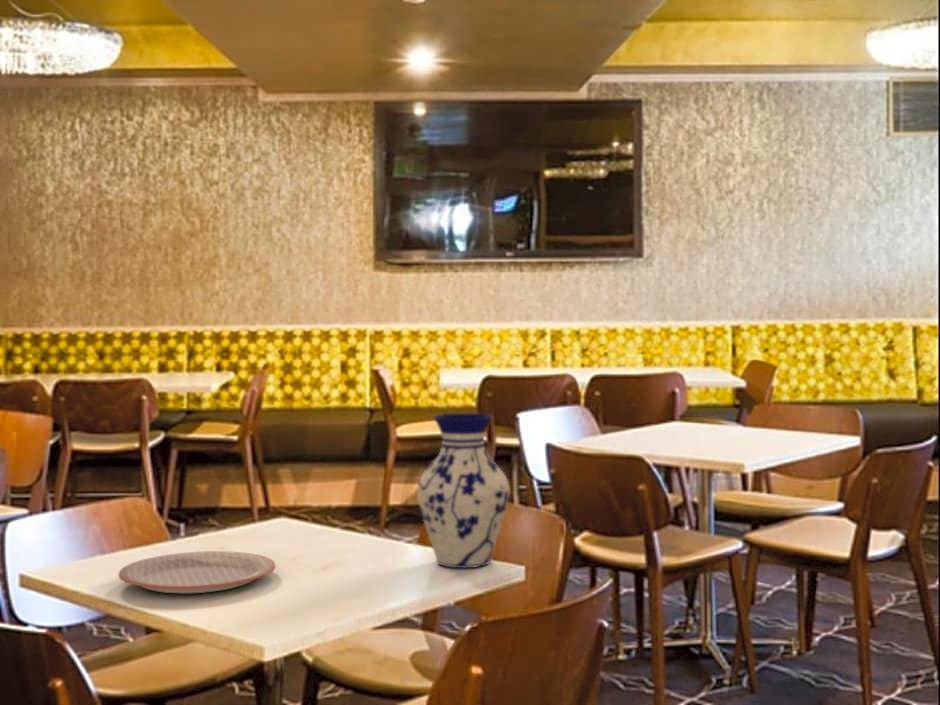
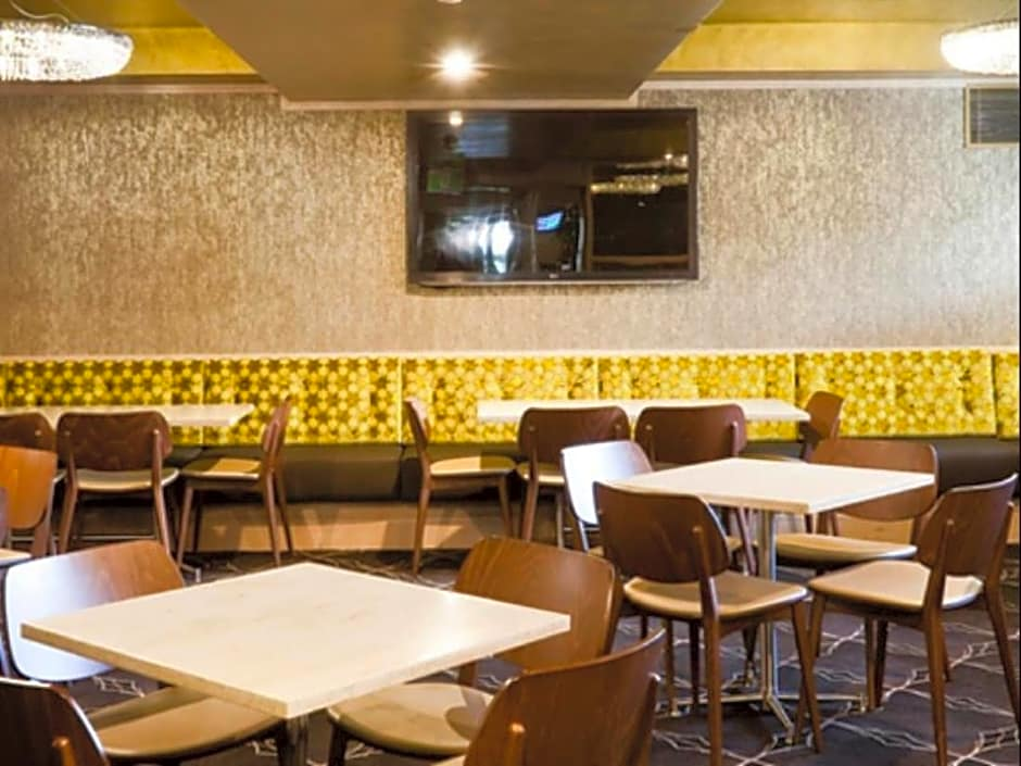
- vase (463, 489)
- plate (198, 573)
